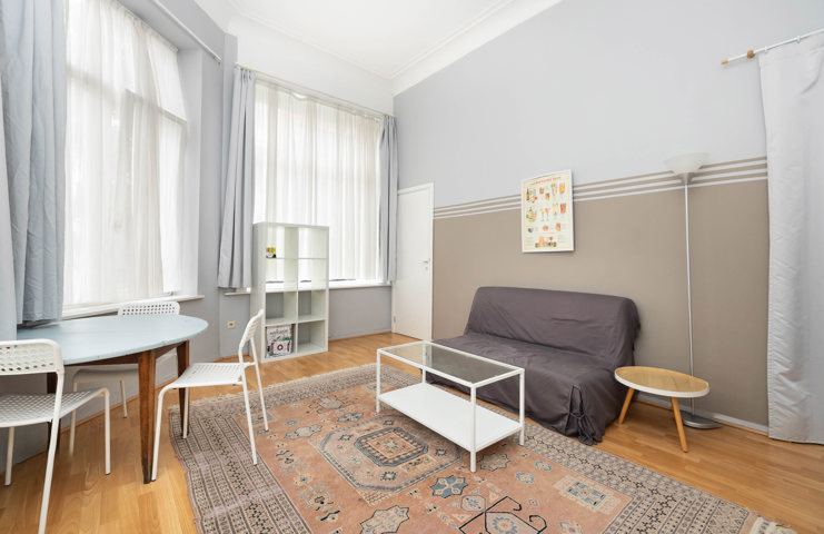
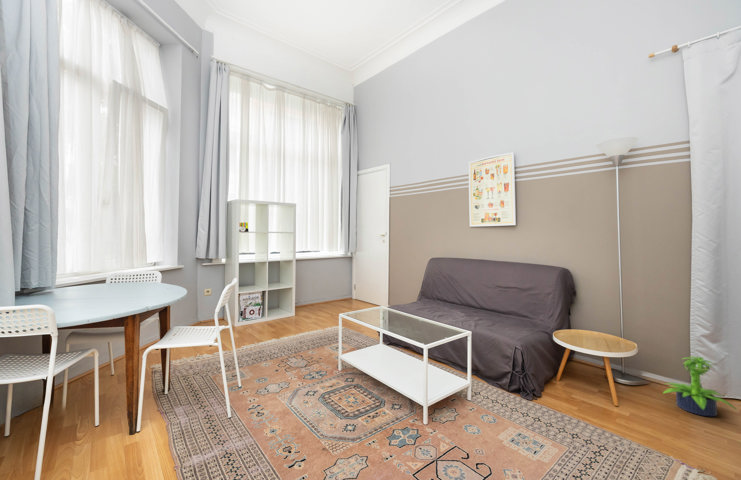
+ potted plant (694, 381)
